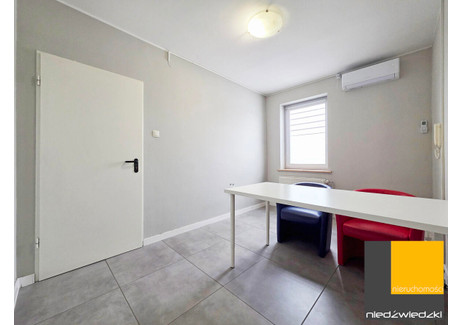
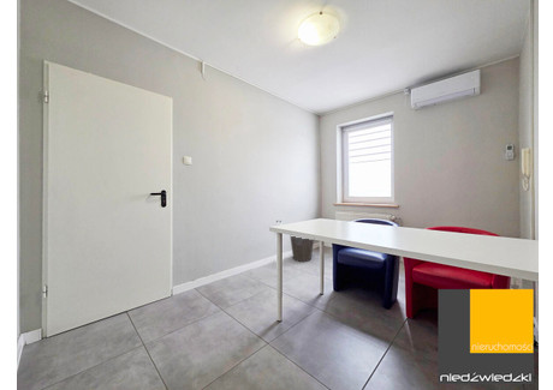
+ waste bin (302, 247)
